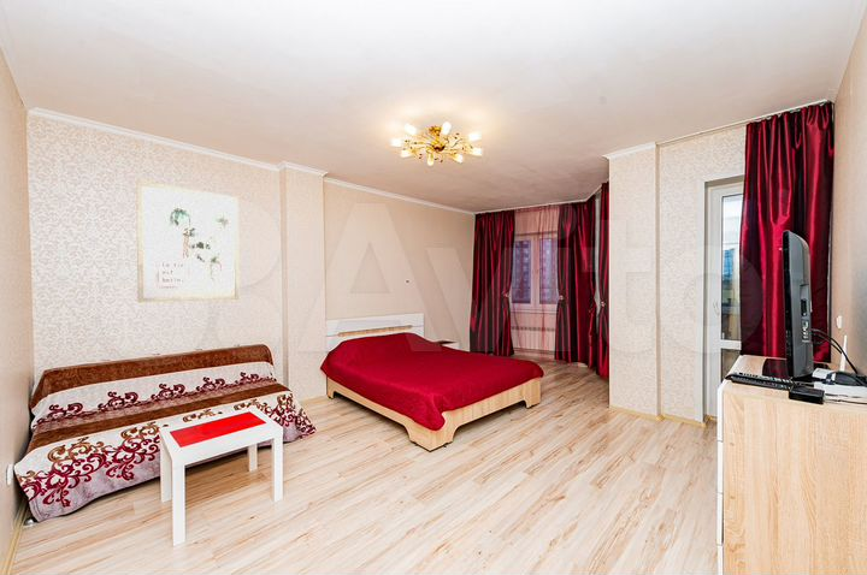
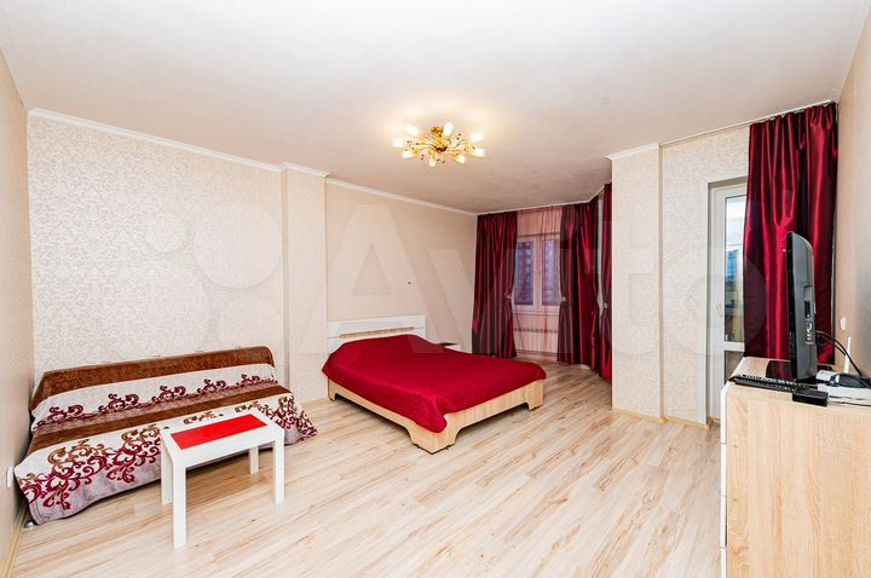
- wall art (191, 244)
